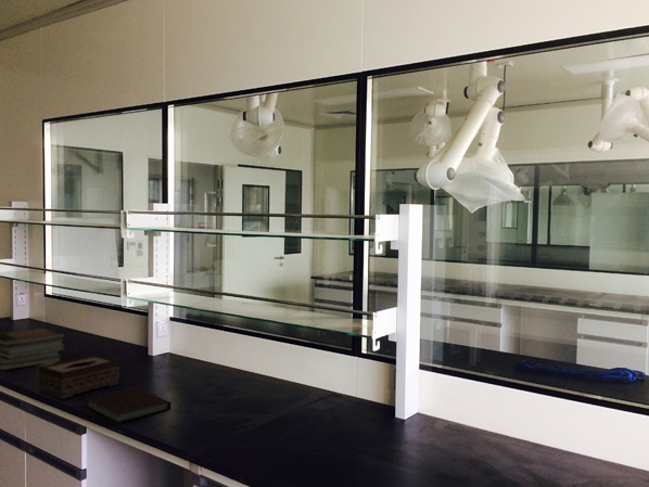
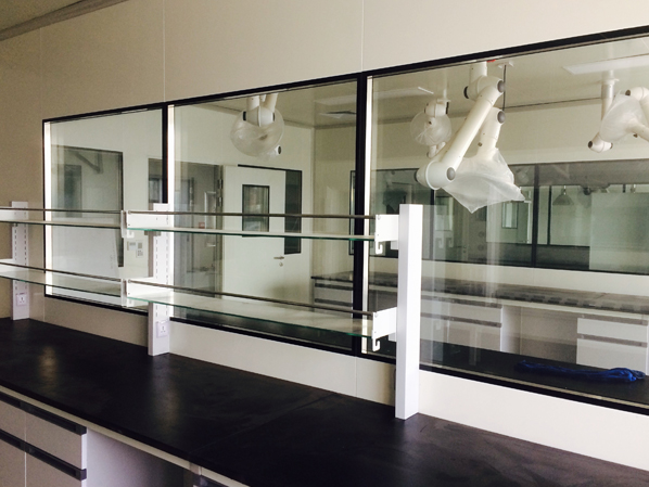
- notebook (127, 403)
- tissue box (79, 375)
- book stack (28, 347)
